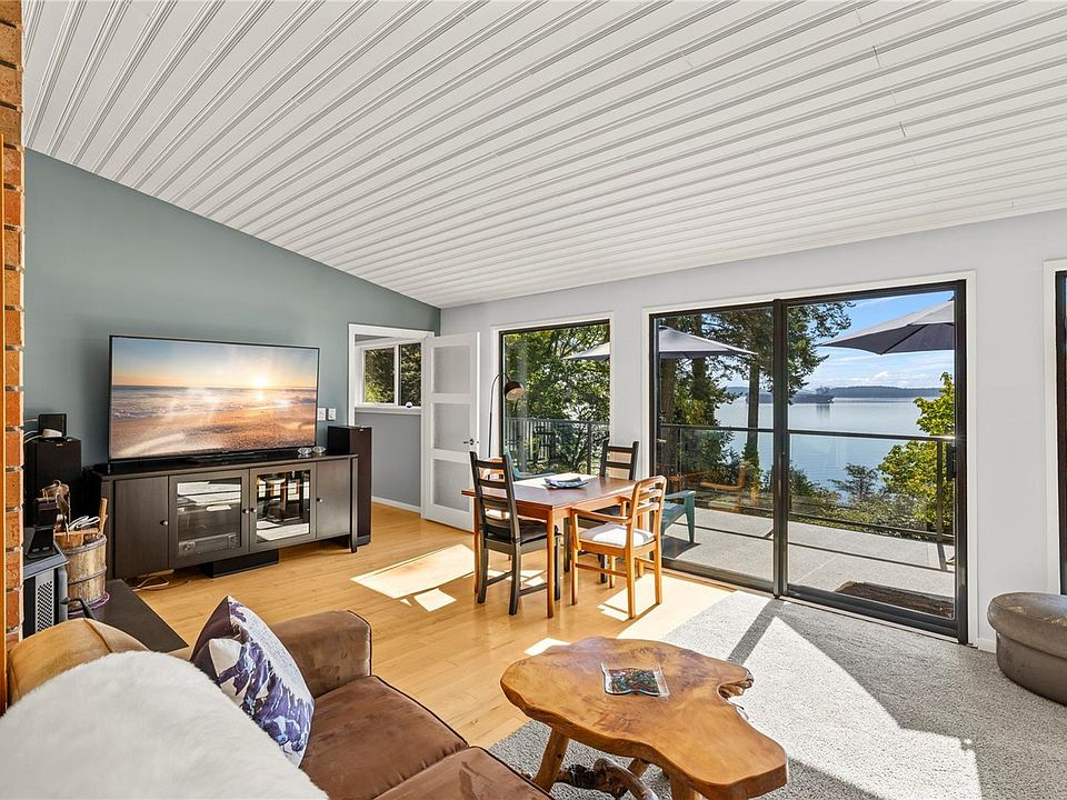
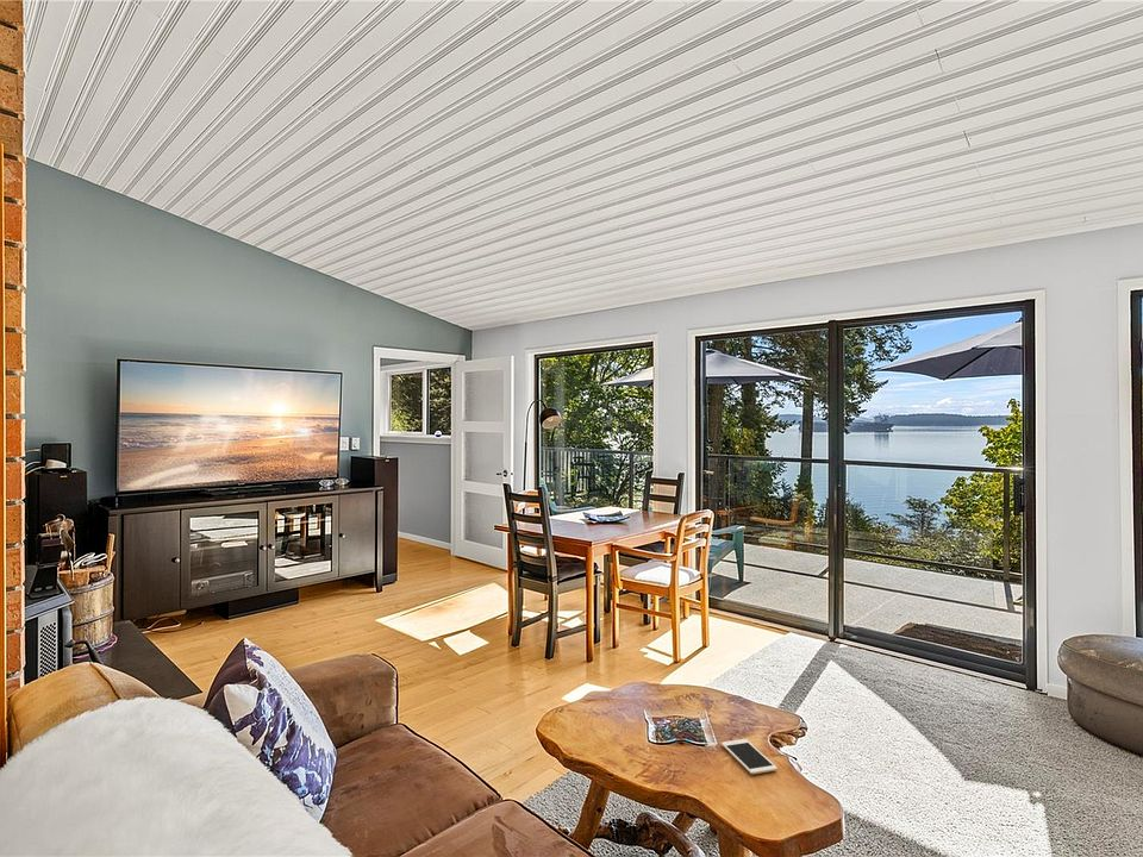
+ cell phone (748, 755)
